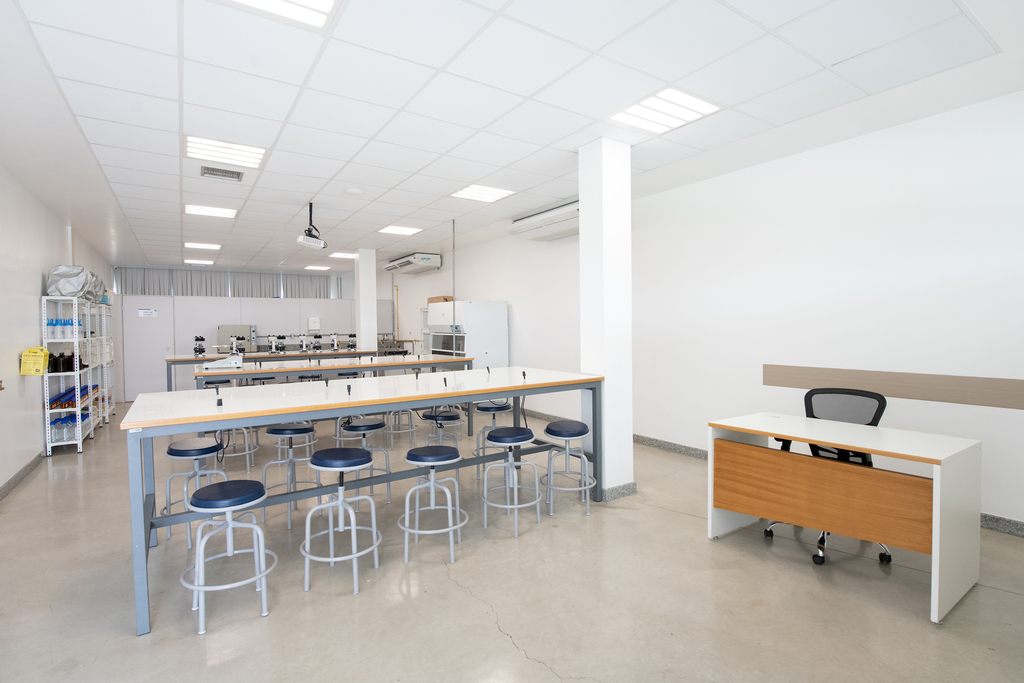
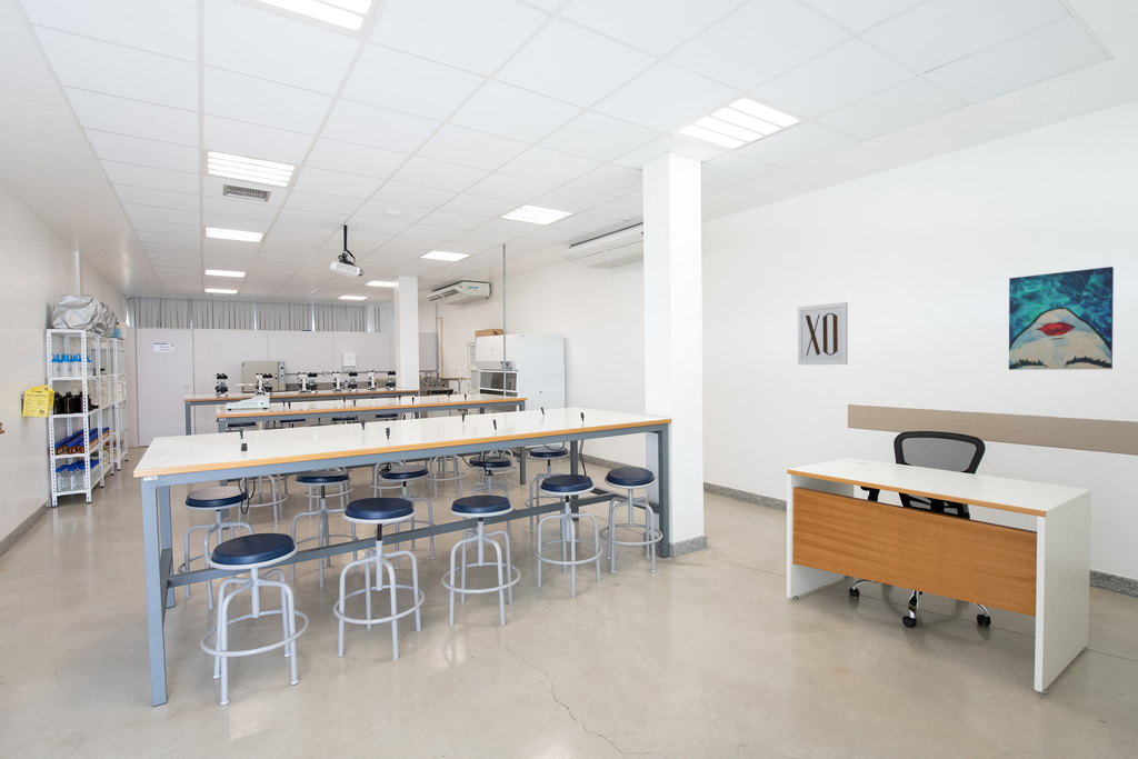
+ wall art (1058, 321)
+ wall art (821, 334)
